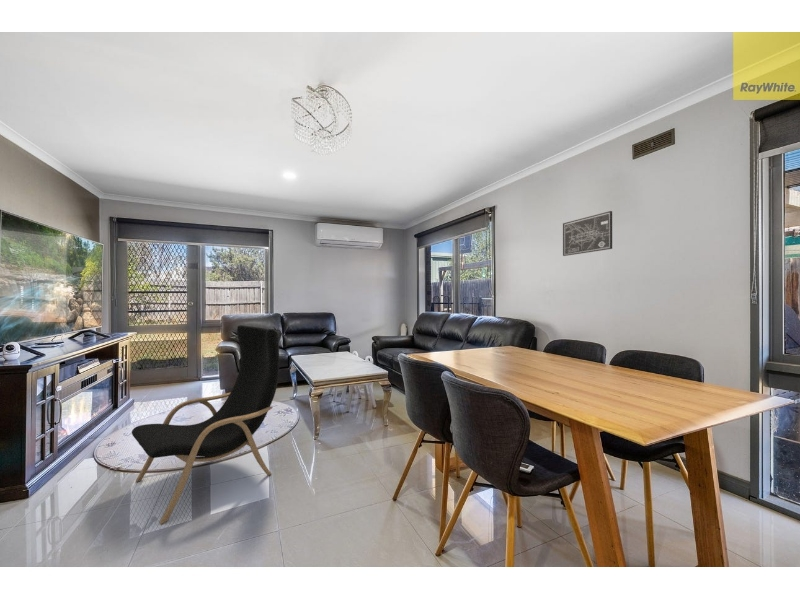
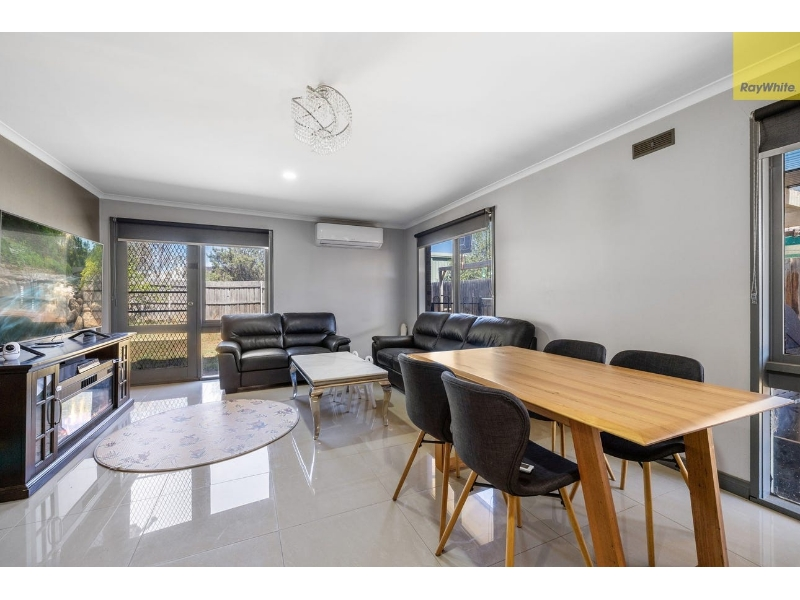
- wall art (585, 235)
- lounge chair (219, 398)
